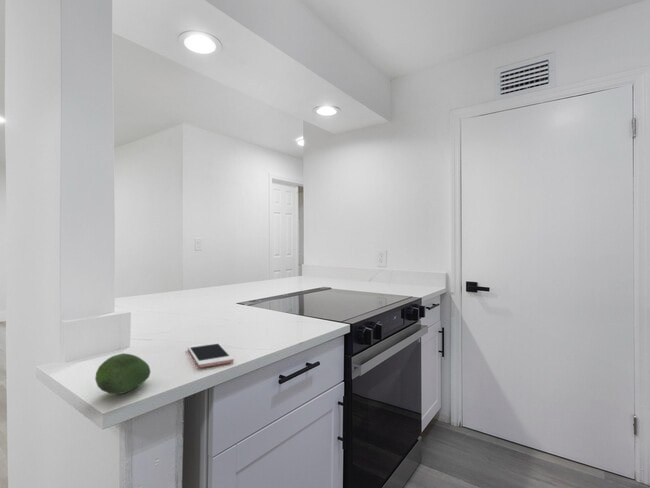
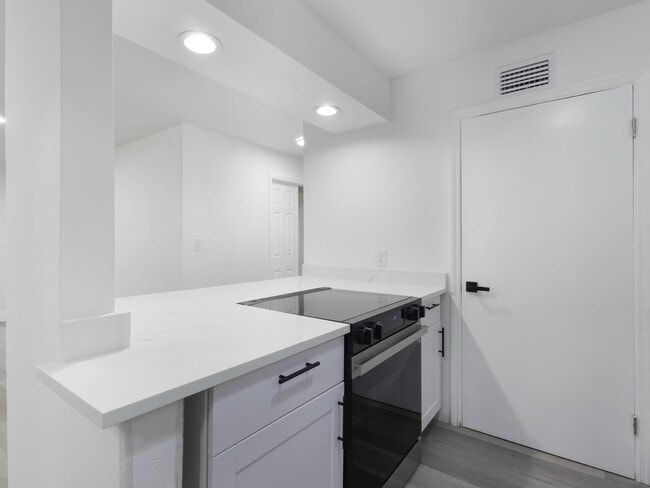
- cell phone (209, 353)
- fruit (125, 371)
